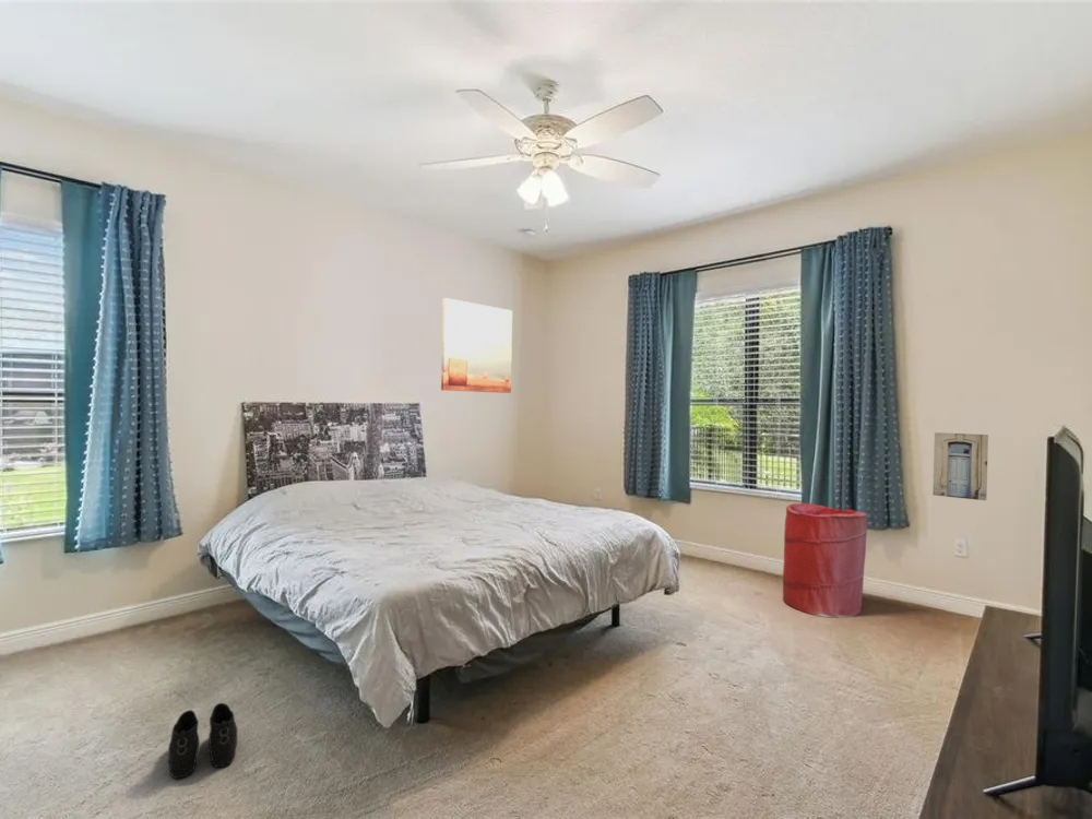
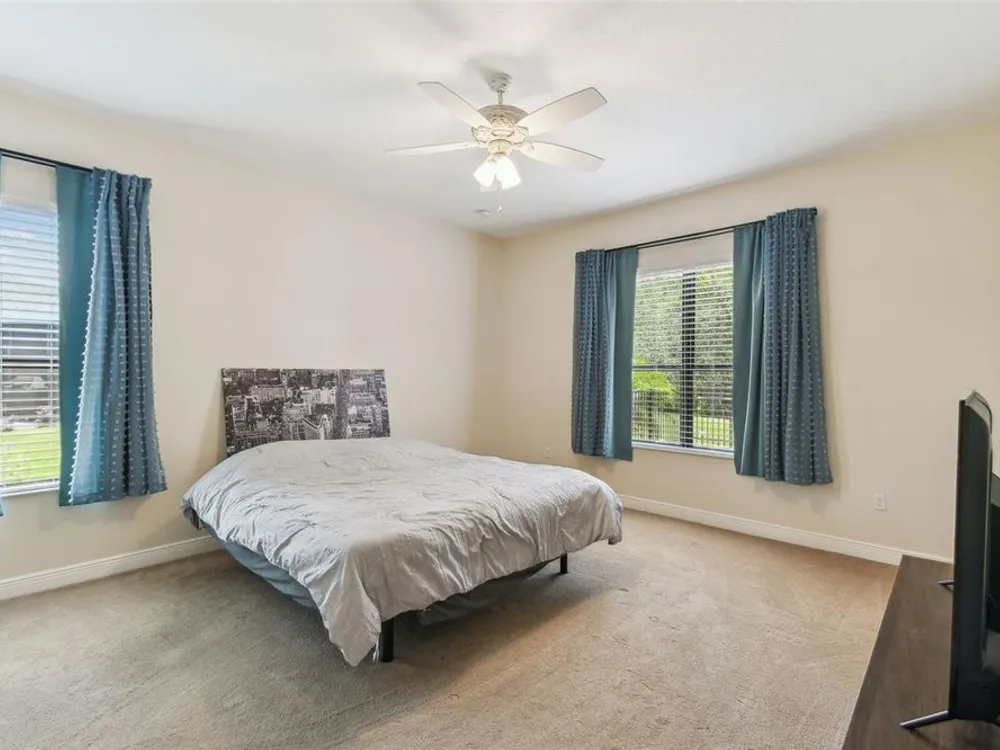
- wall art (478, 347)
- laundry hamper (823, 555)
- boots (210, 731)
- wall art (960, 465)
